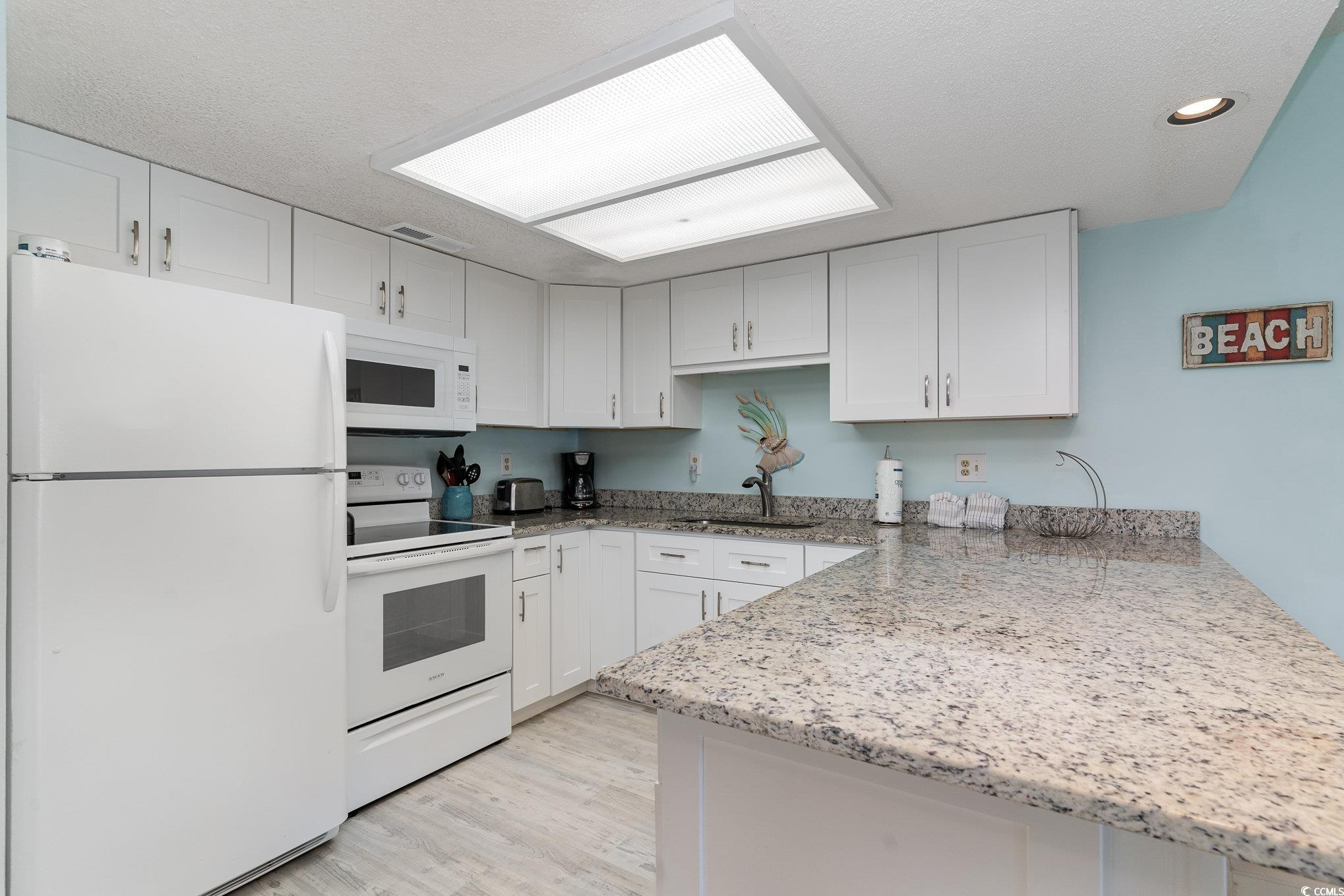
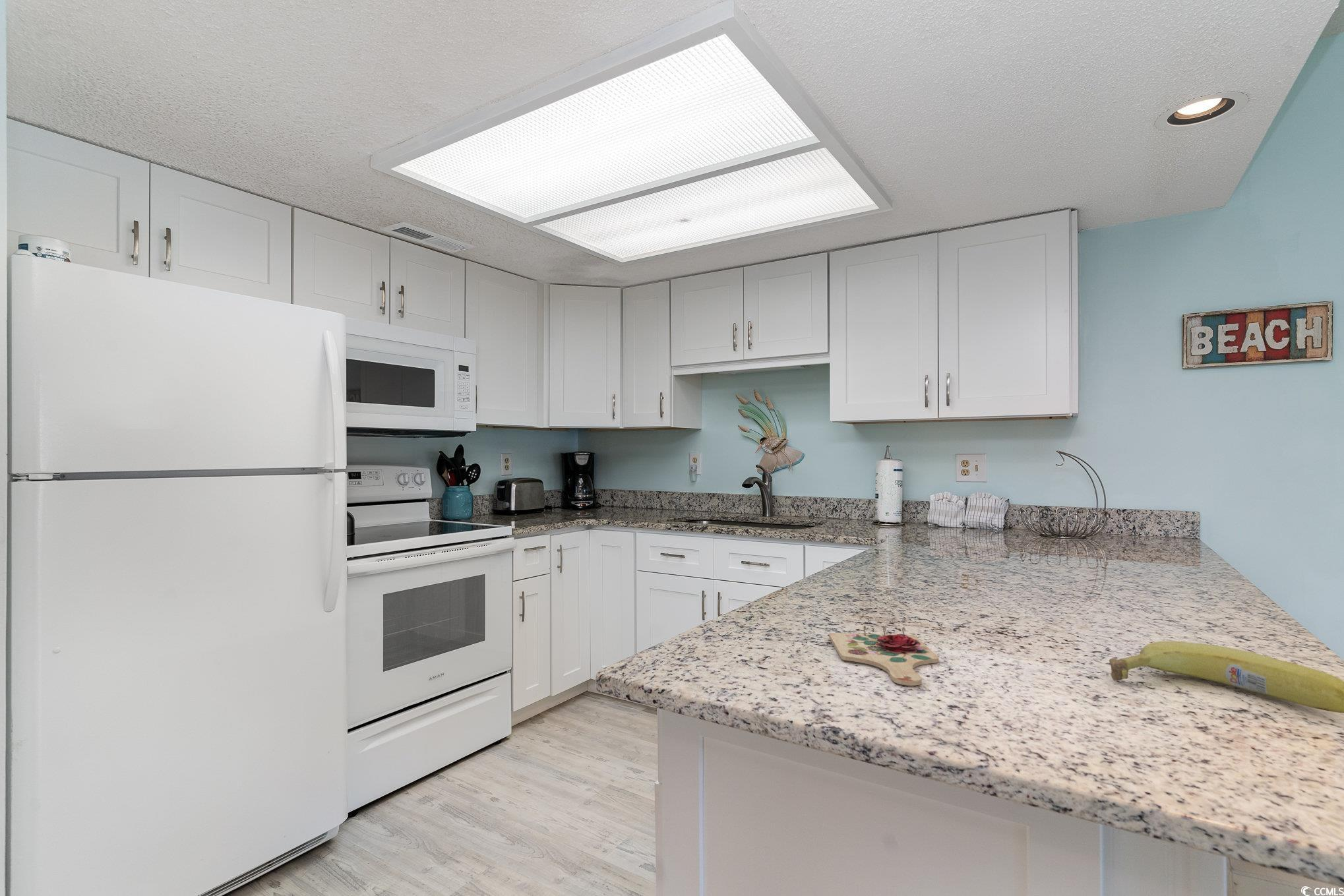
+ cutting board (888, 651)
+ fruit (1212, 674)
